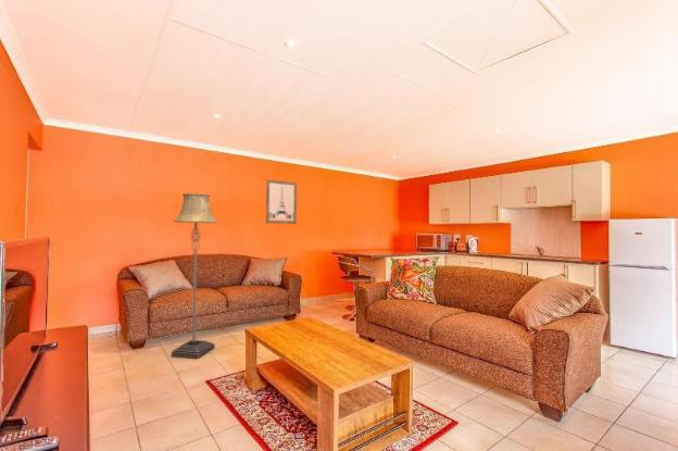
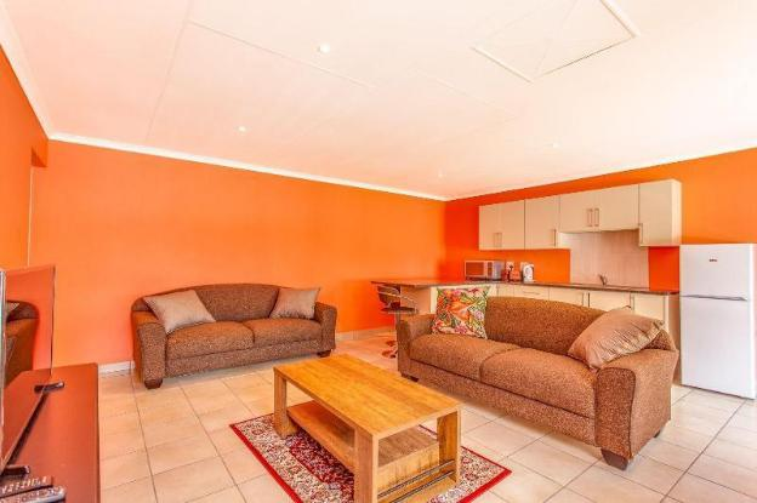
- floor lamp (194, 273)
- wall art (281, 202)
